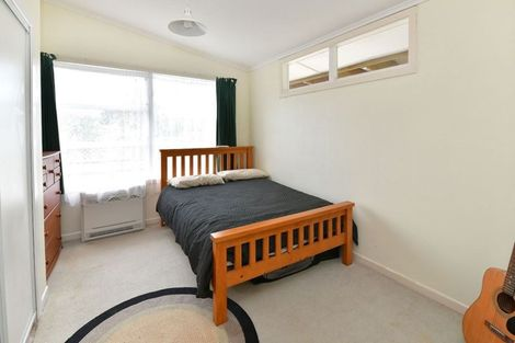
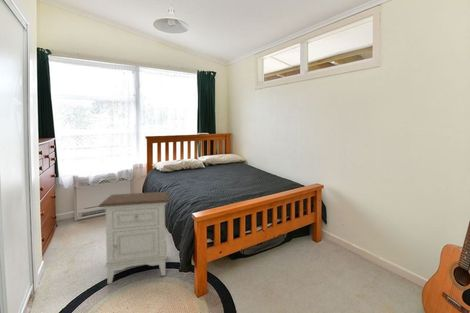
+ nightstand (138, 233)
